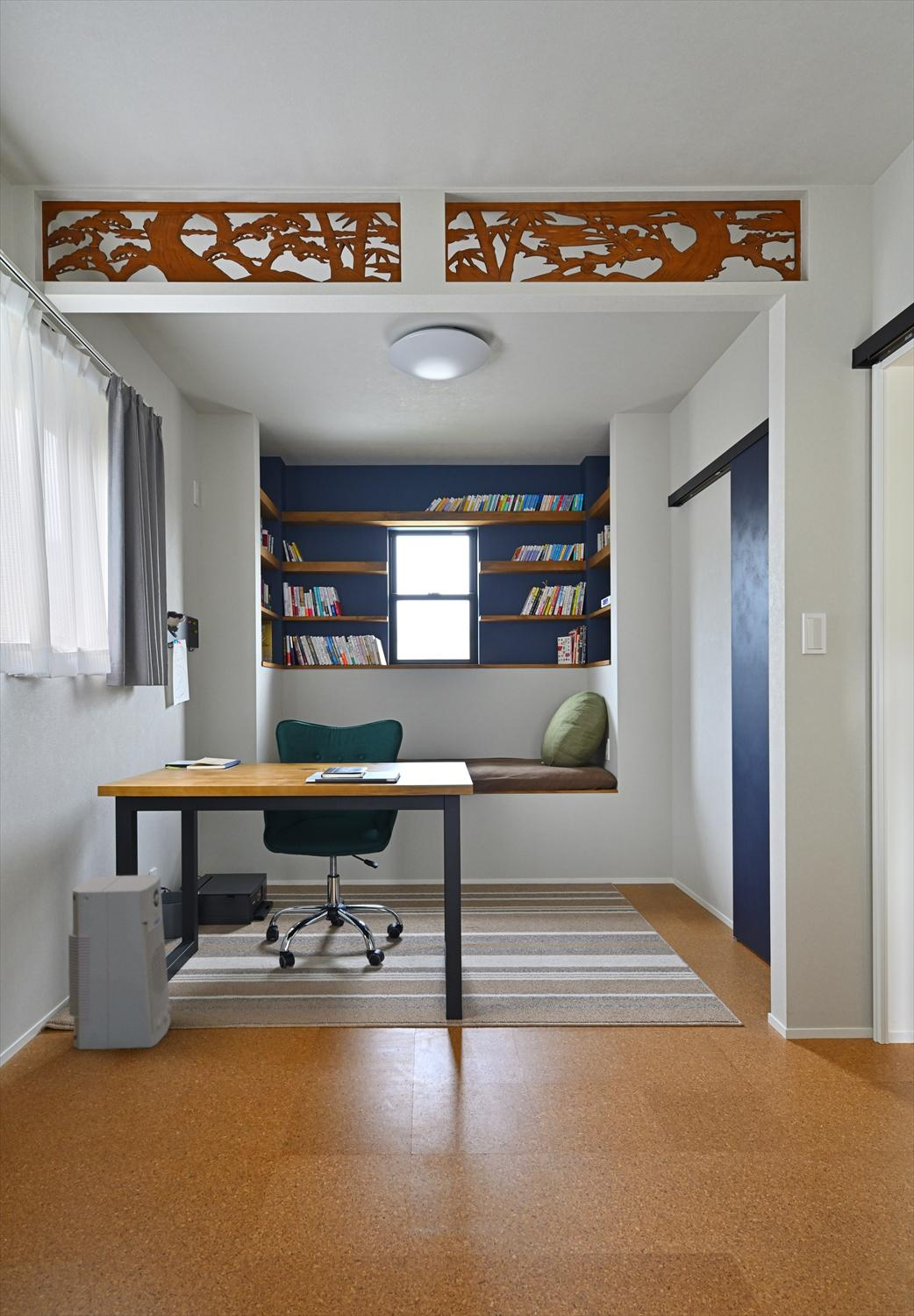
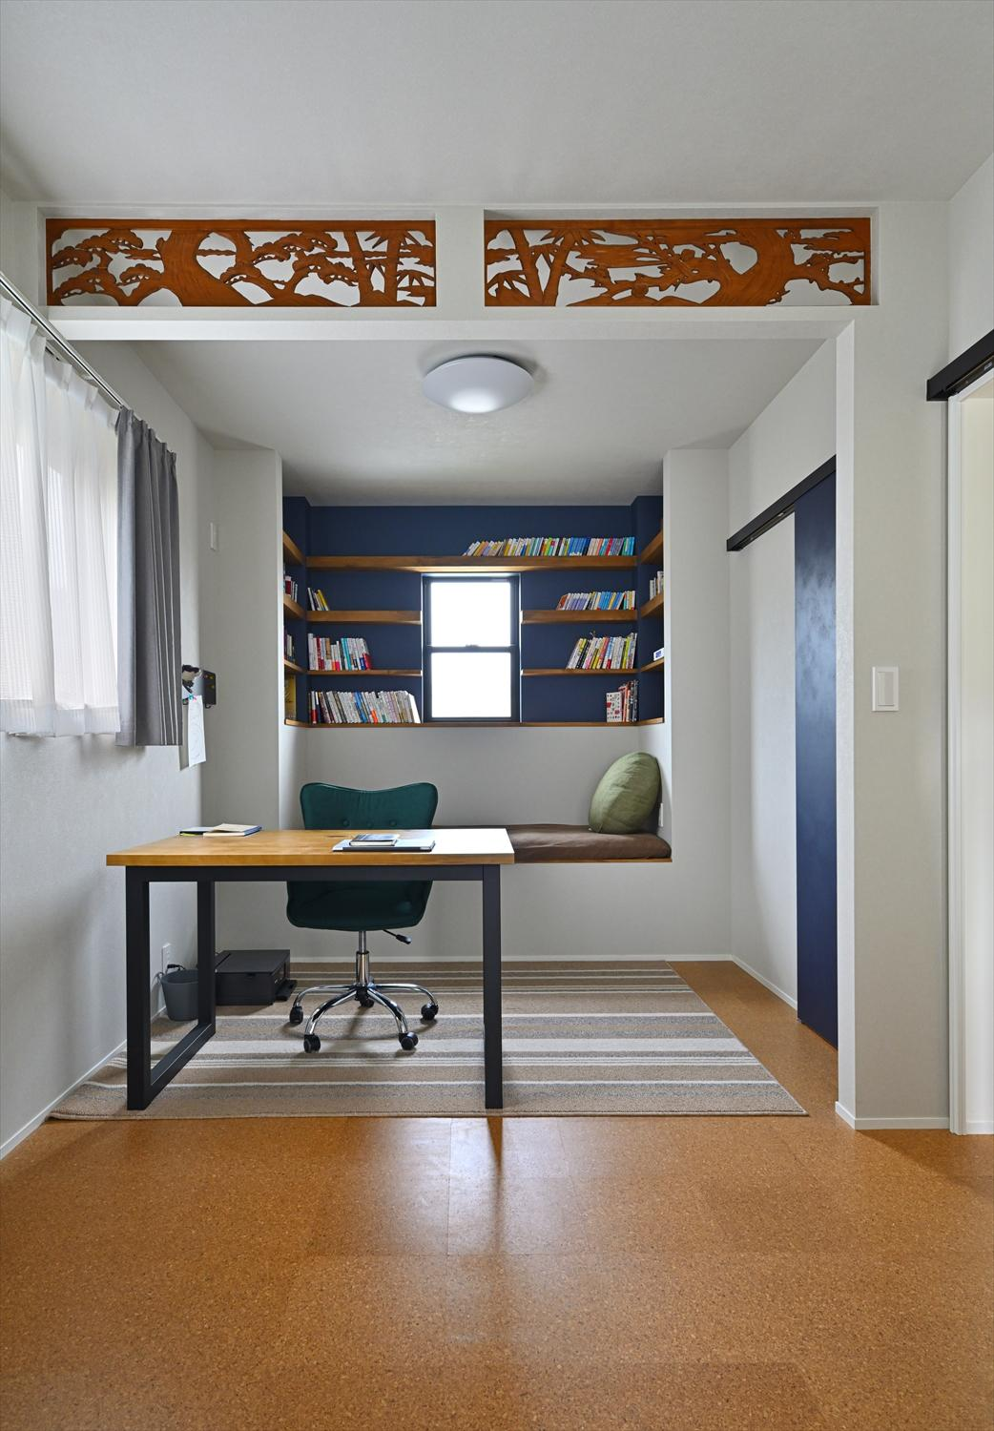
- air purifier (120, 958)
